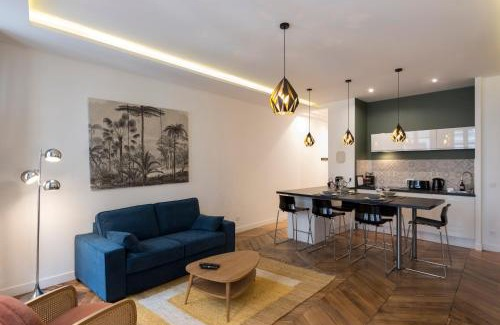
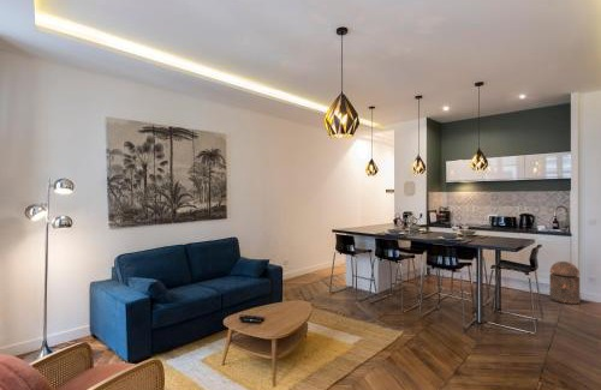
+ trash can (564, 281)
